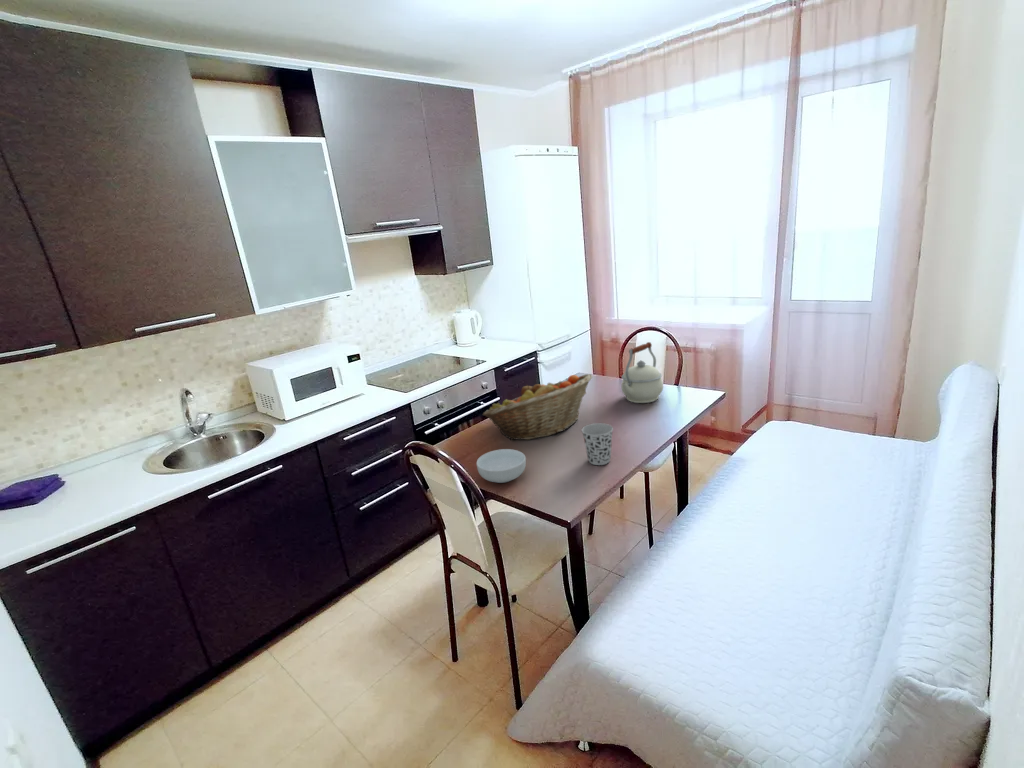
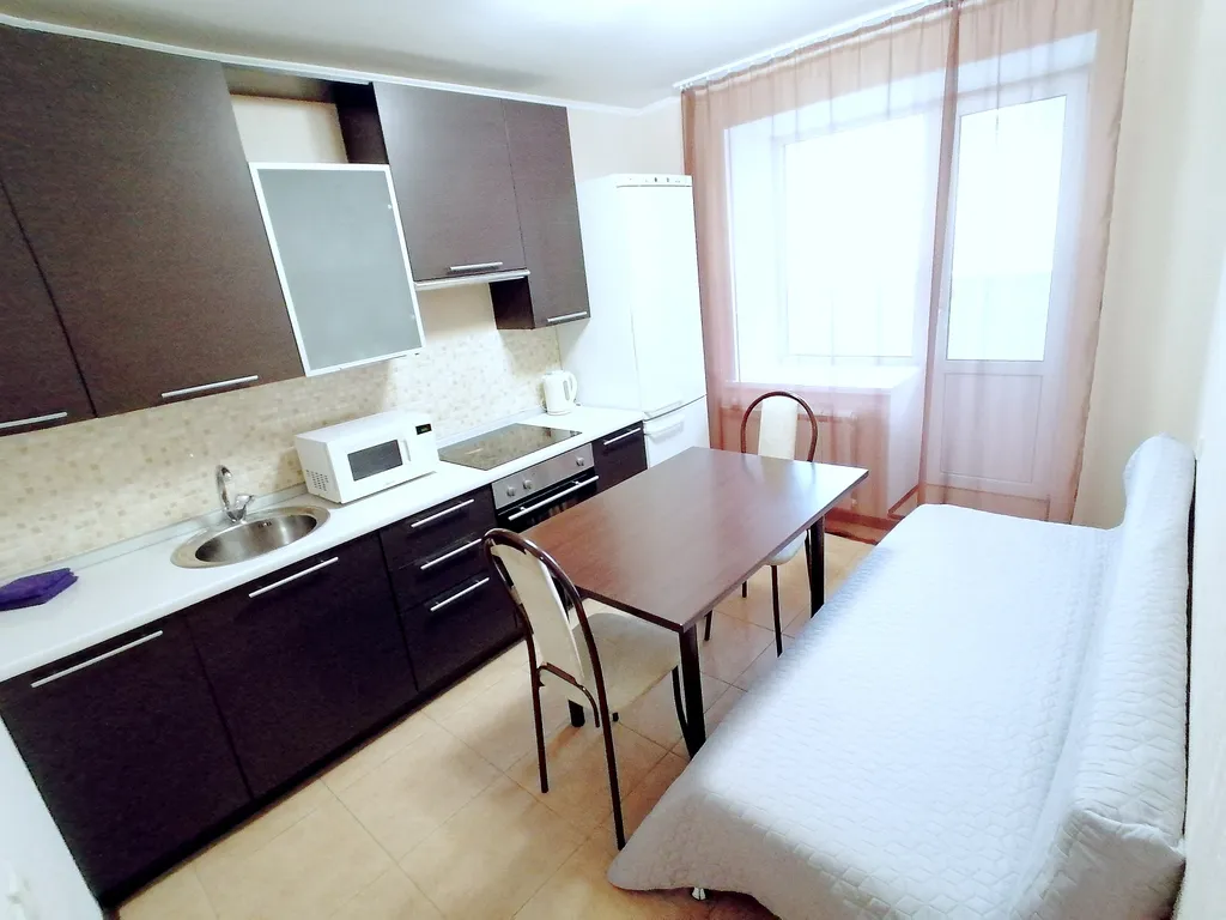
- cup (598, 444)
- cereal bowl (502, 468)
- fruit basket (540, 403)
- kettle (639, 373)
